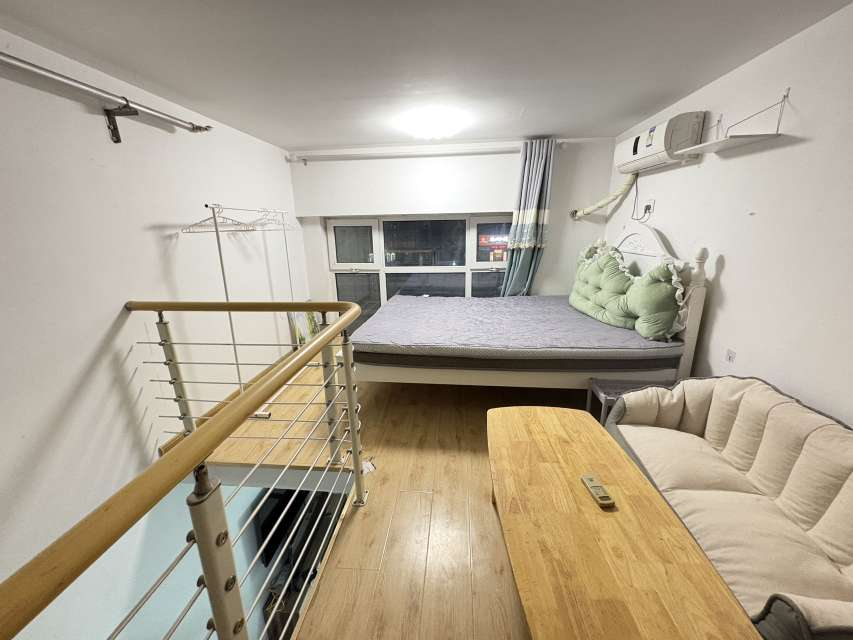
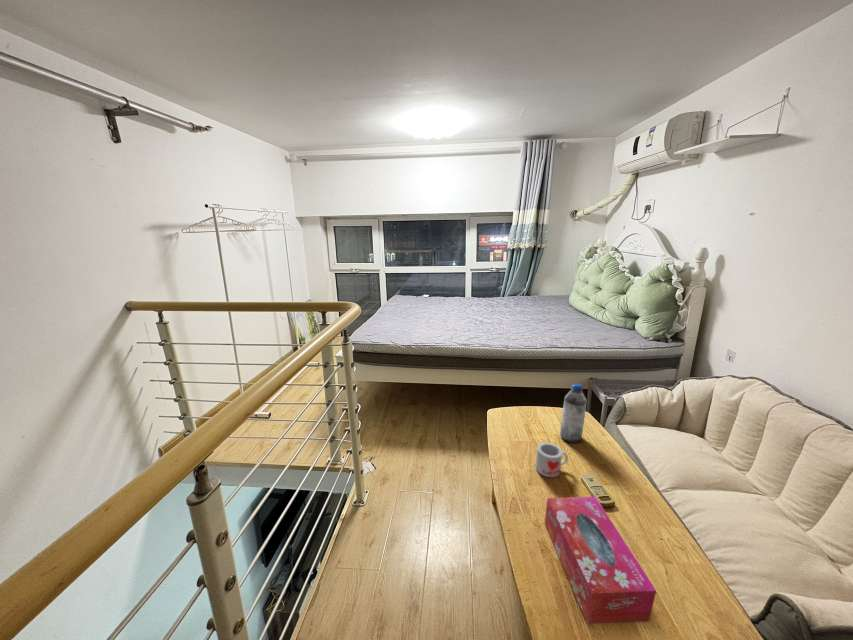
+ water bottle (573, 411)
+ tissue box (591, 552)
+ mug (552, 459)
